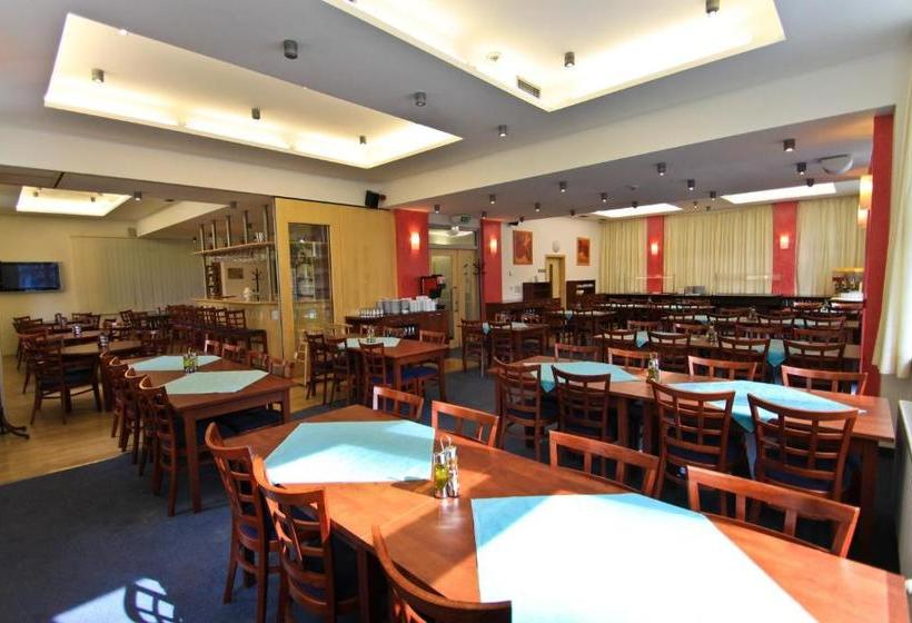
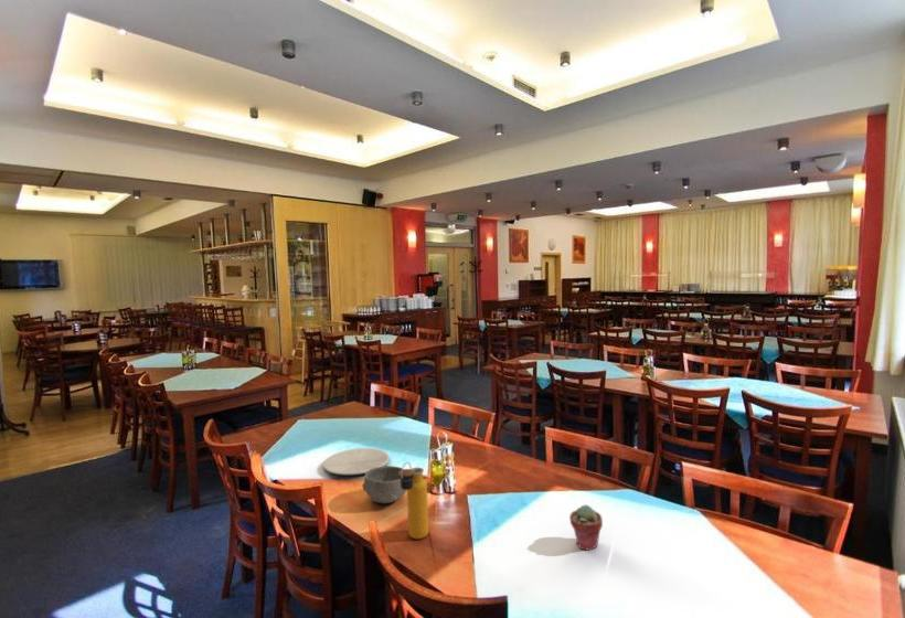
+ bowl (385, 486)
+ potted succulent (586, 524)
+ plate (356, 461)
+ water bottle (413, 499)
